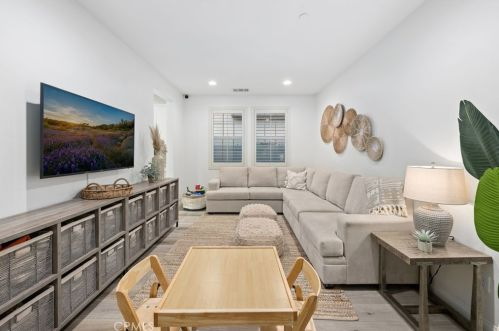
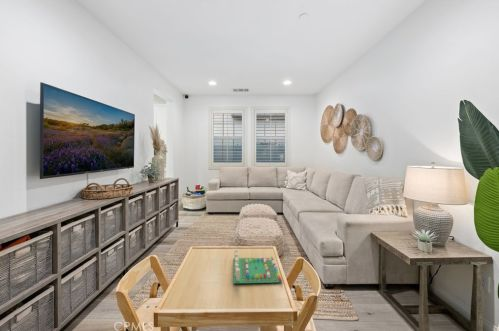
+ board game (255, 263)
